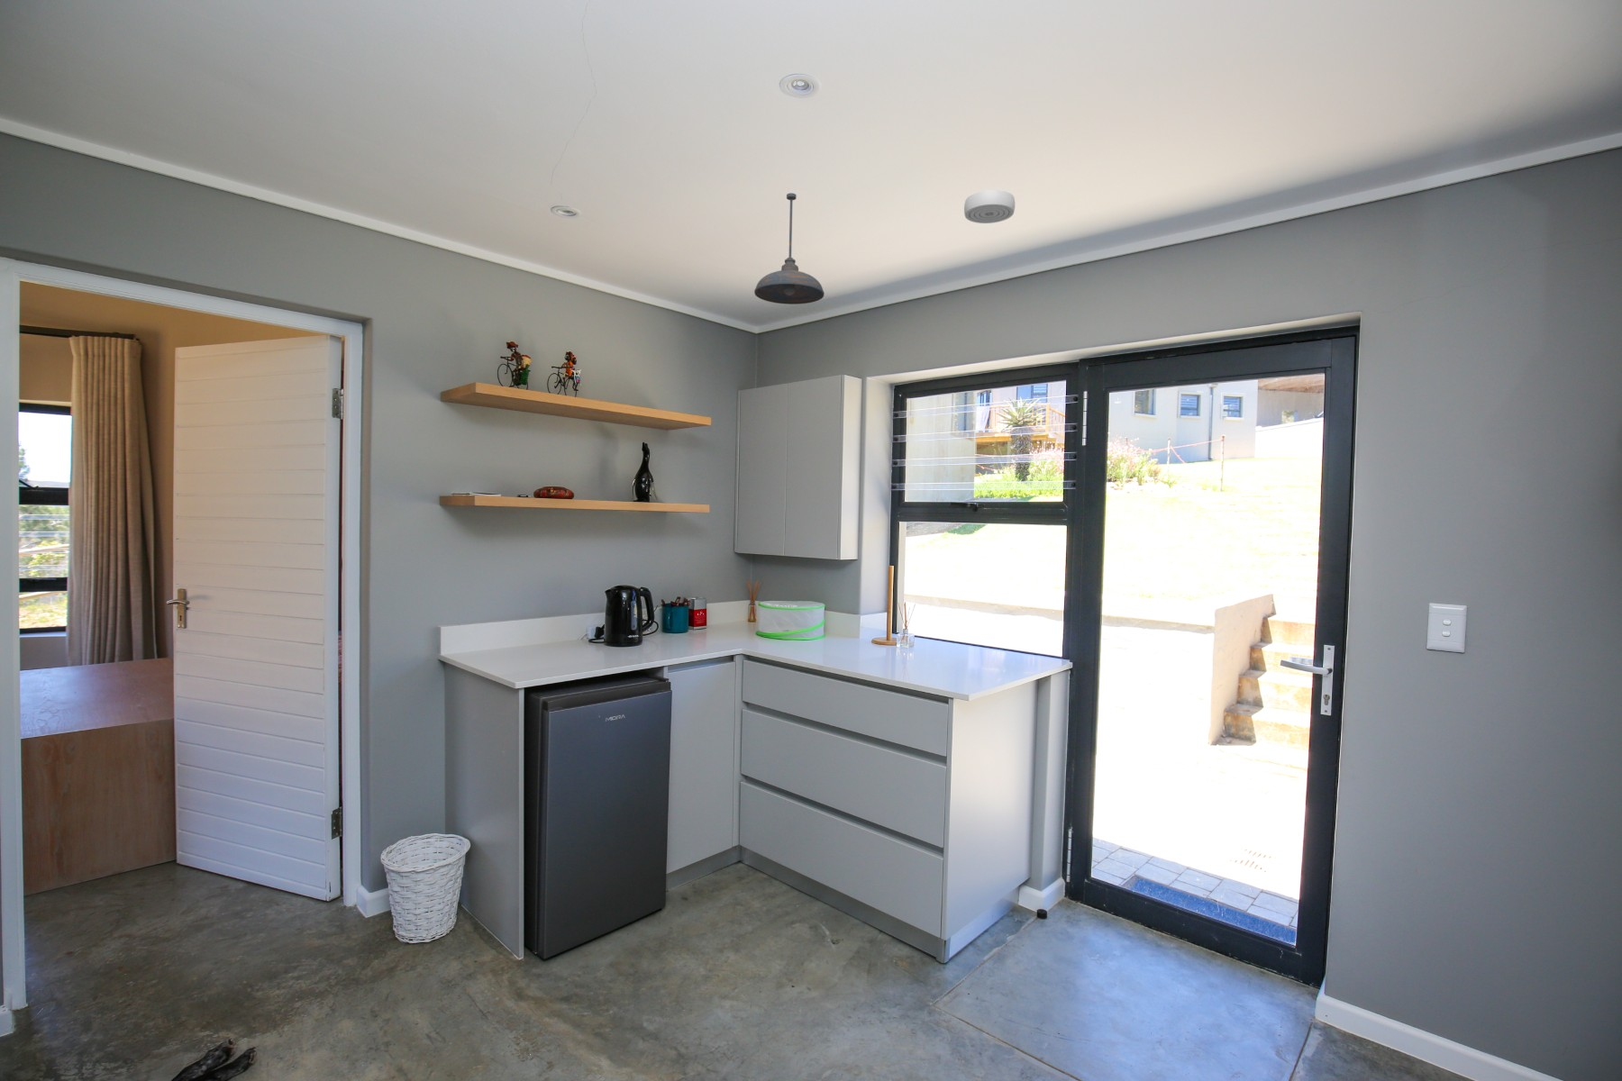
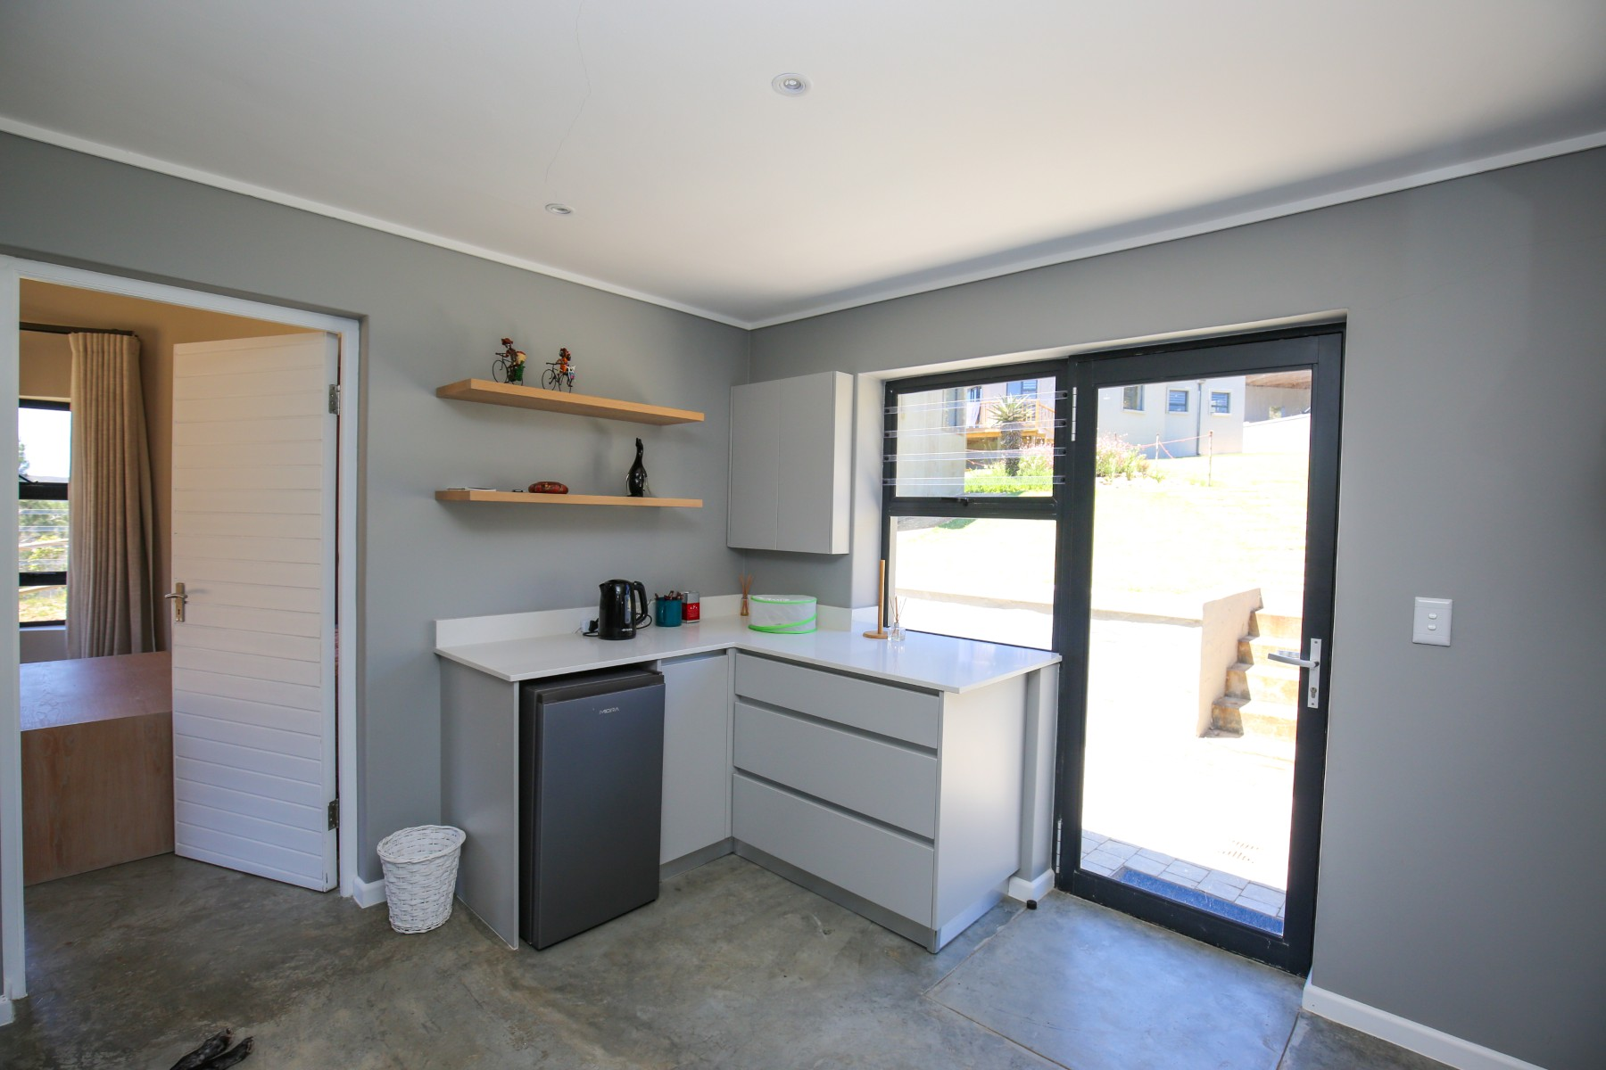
- smoke detector (988, 208)
- pendant light (790, 245)
